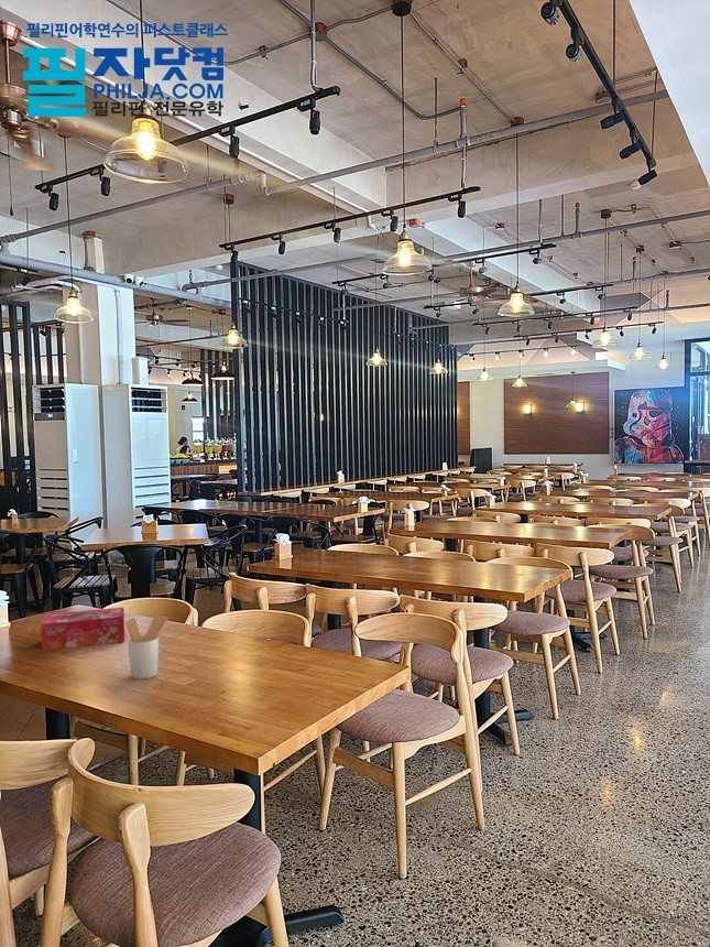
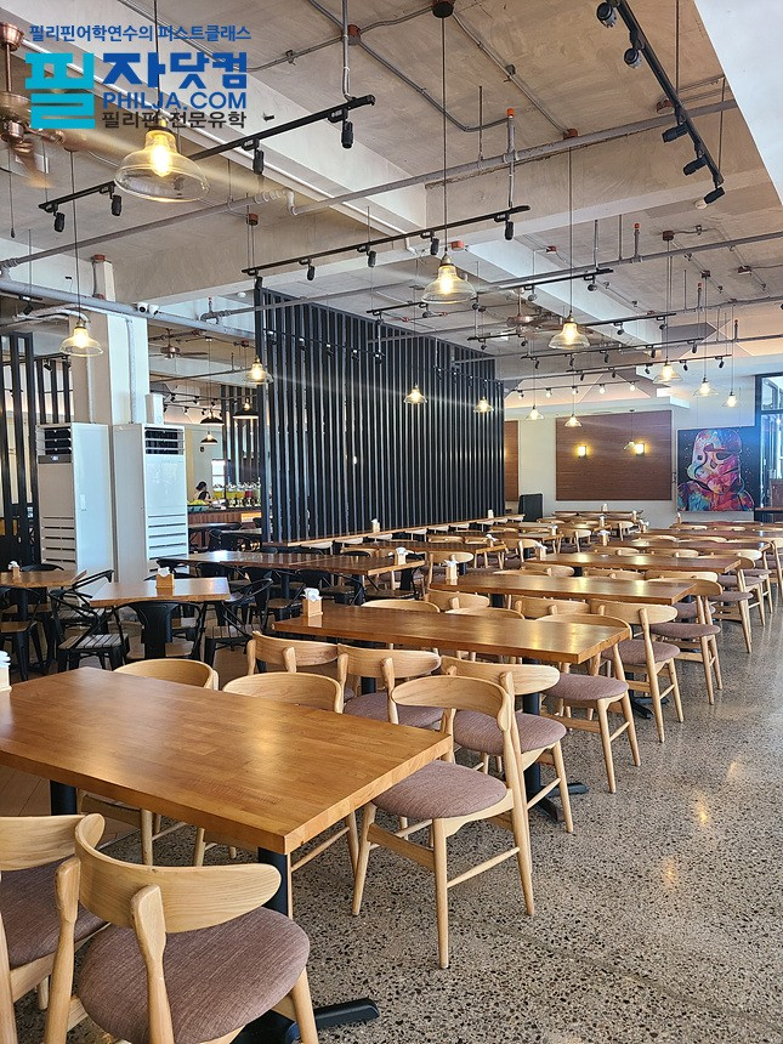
- utensil holder (149, 645)
- tissue box (84, 628)
